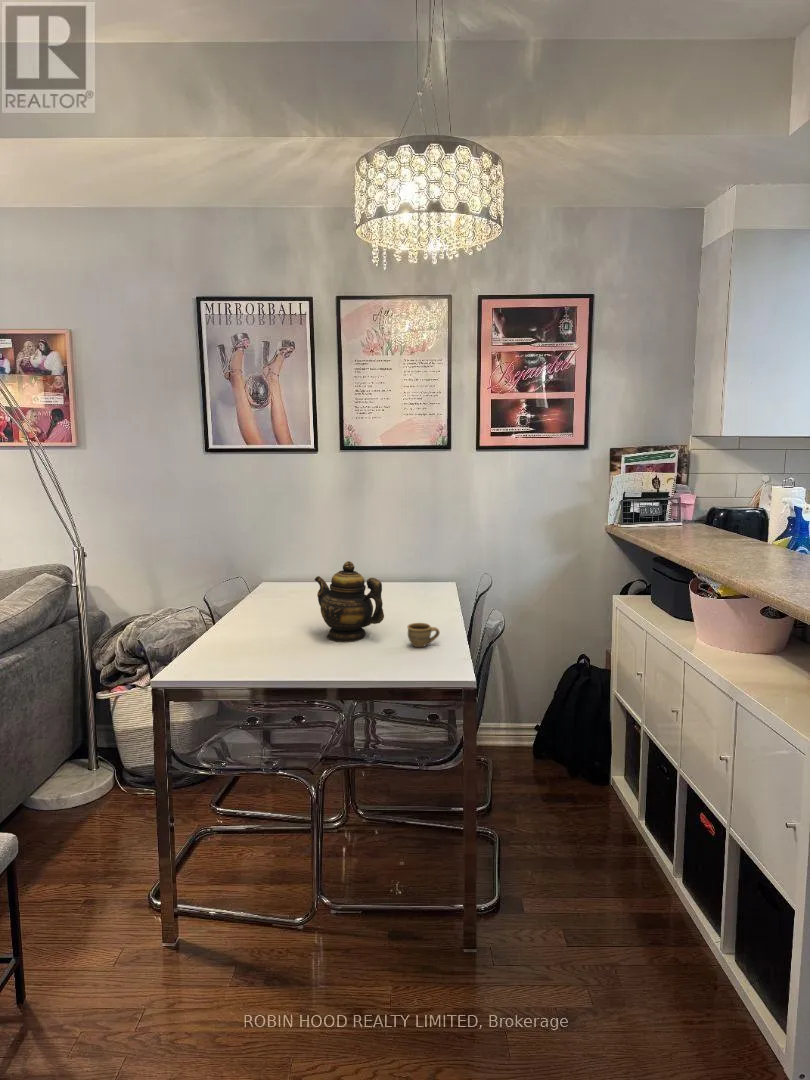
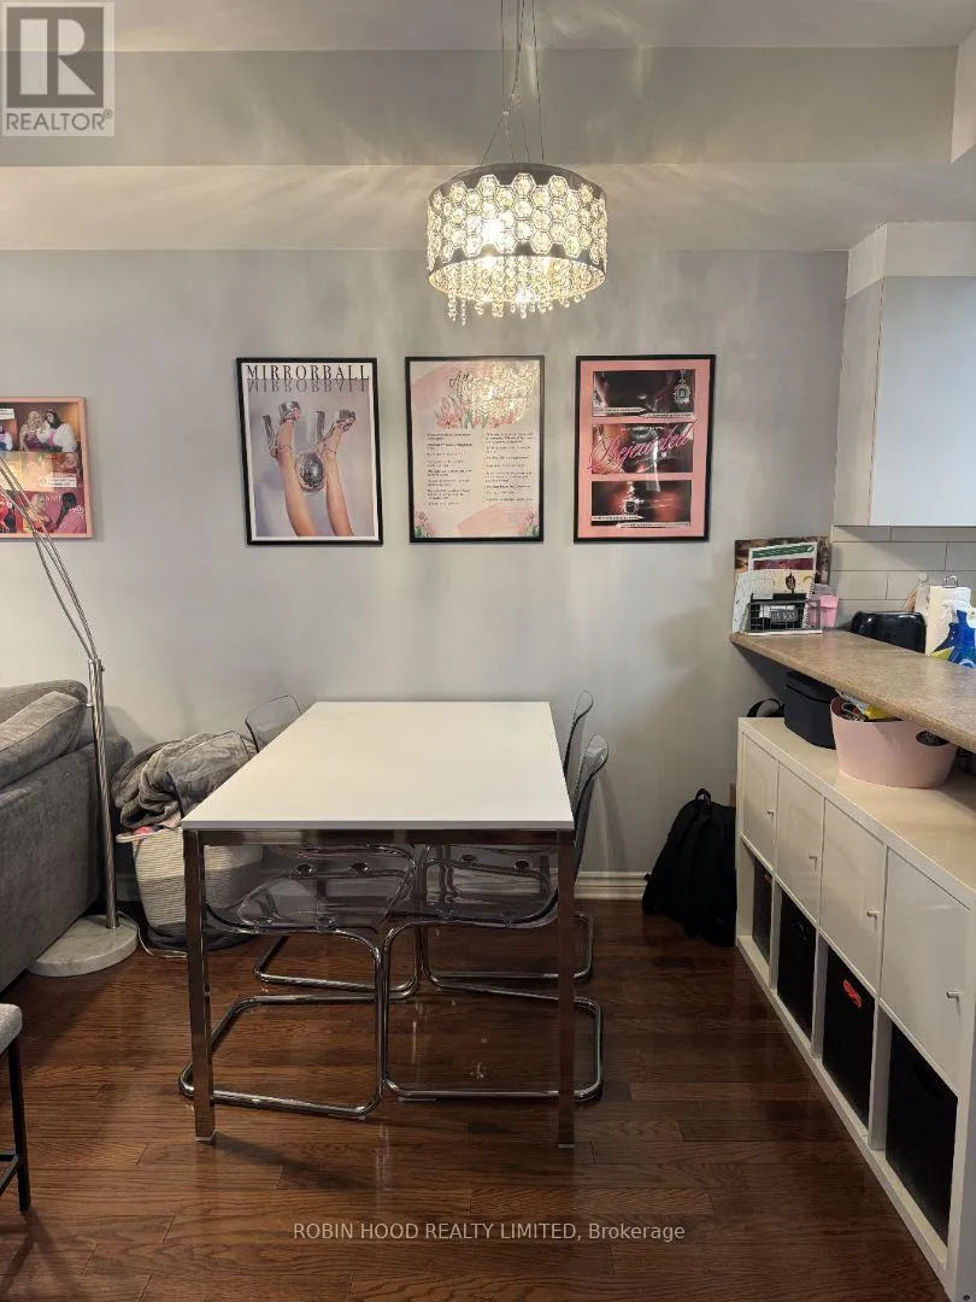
- cup (423, 635)
- teapot (348, 599)
